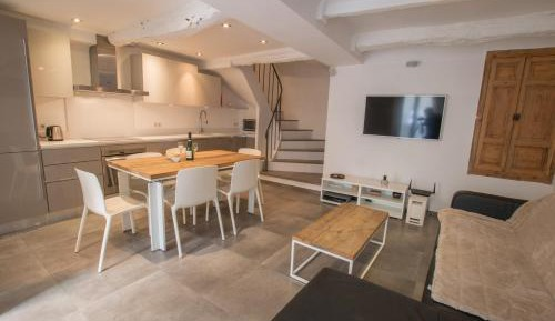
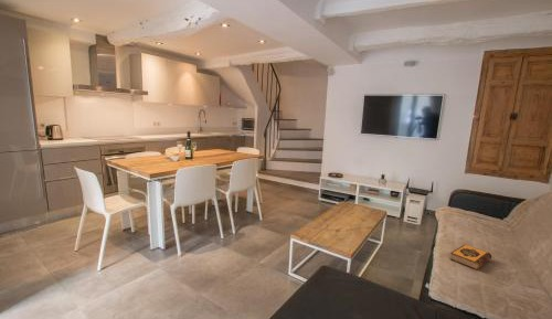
+ hardback book (470, 256)
